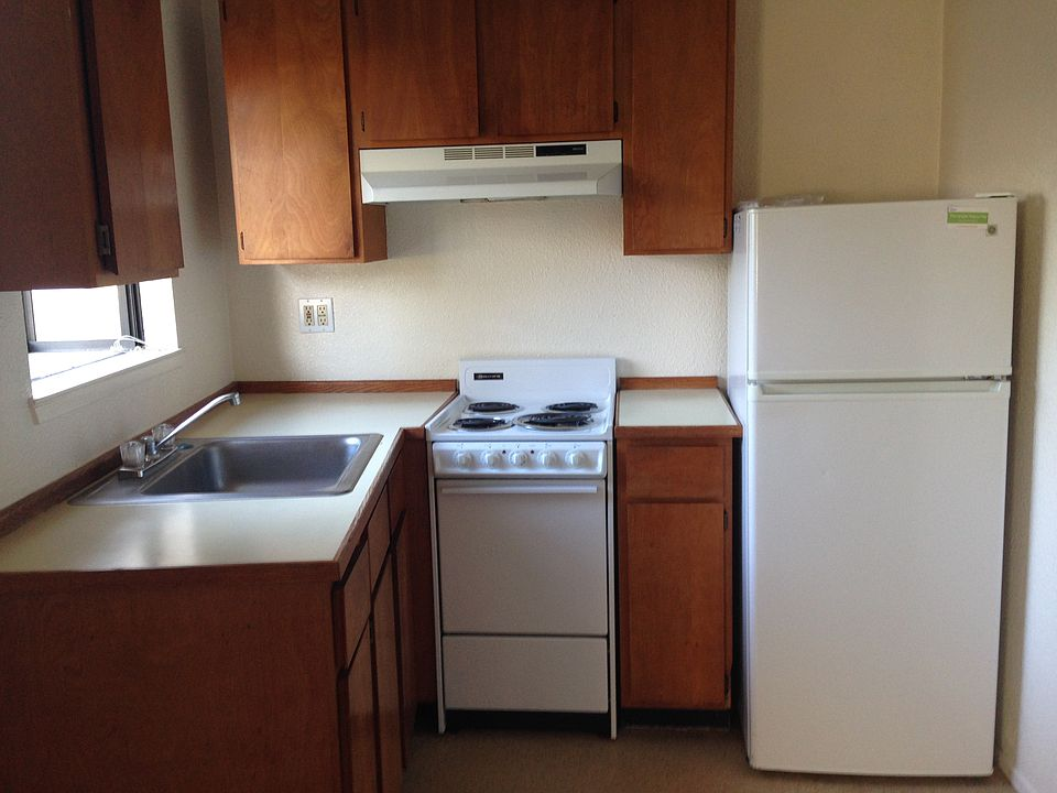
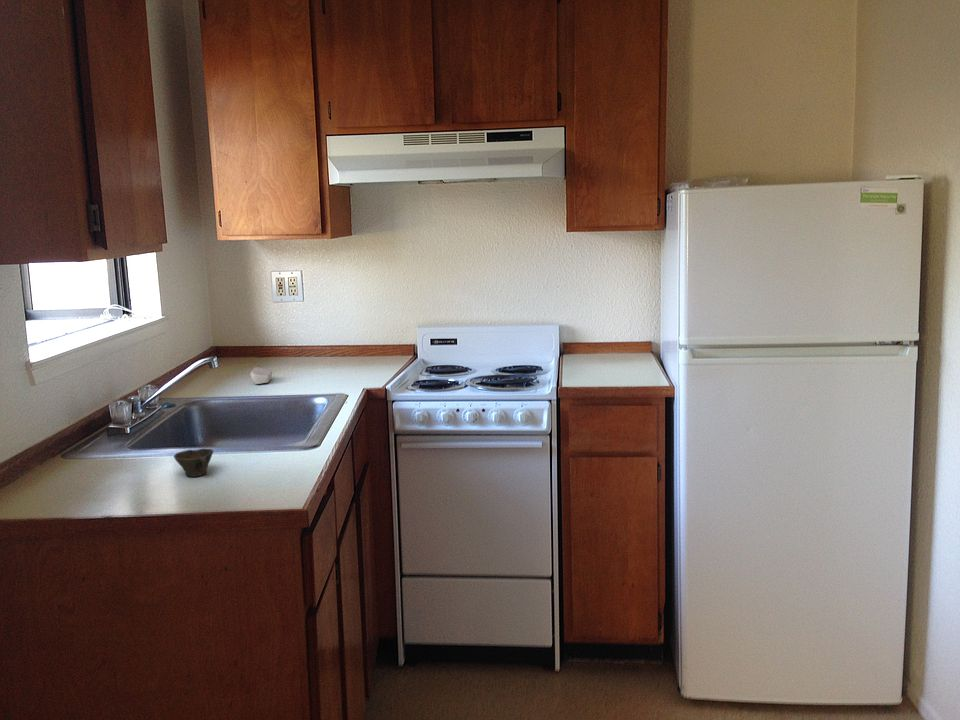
+ soap bar (260, 375)
+ cup (195, 463)
